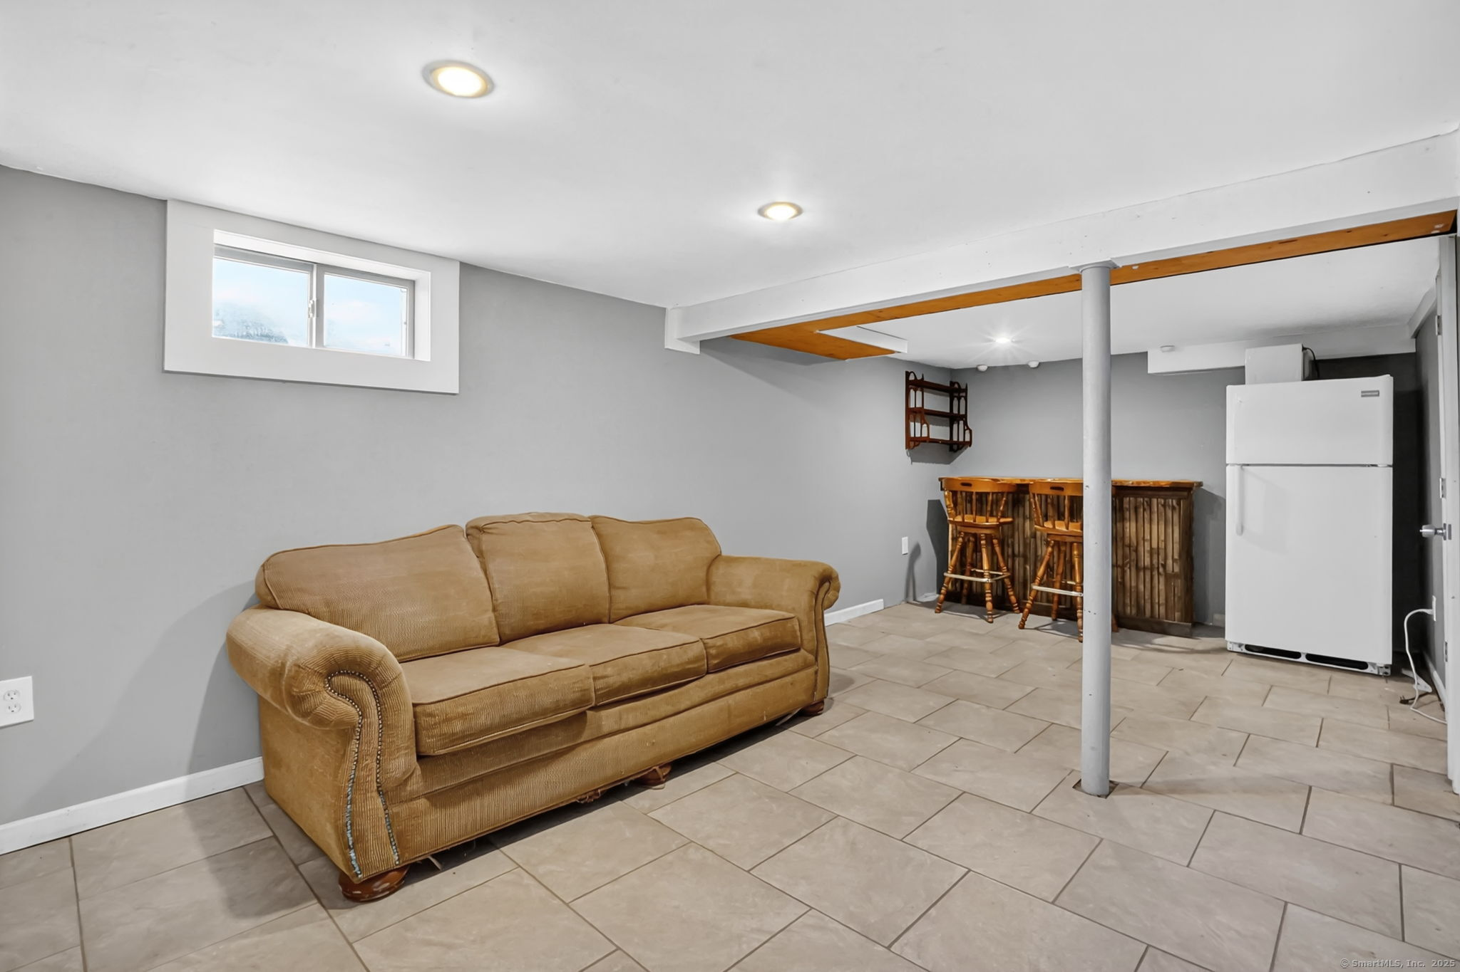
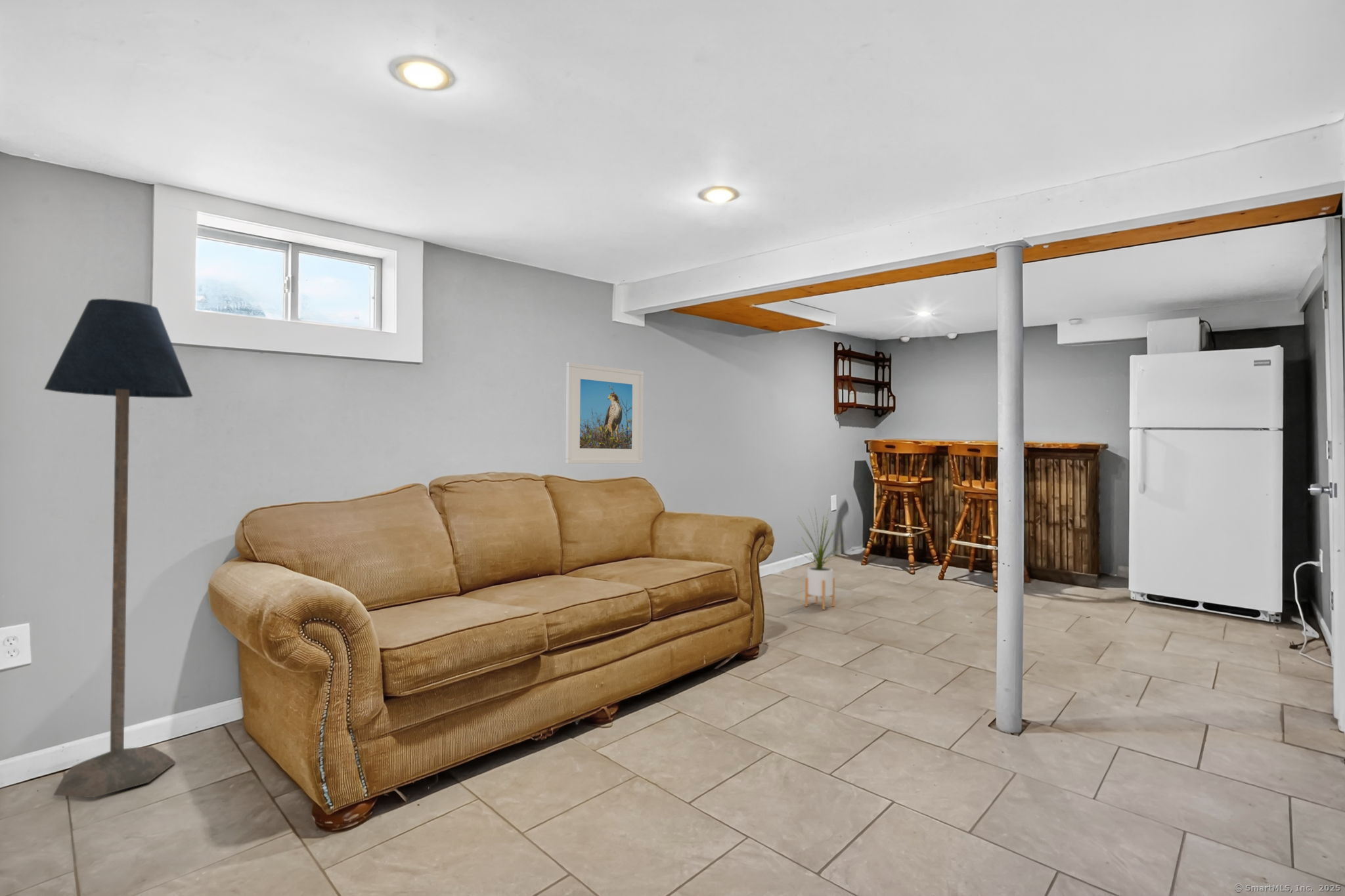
+ house plant (820, 557)
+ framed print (606, 415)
+ floor lamp (120, 538)
